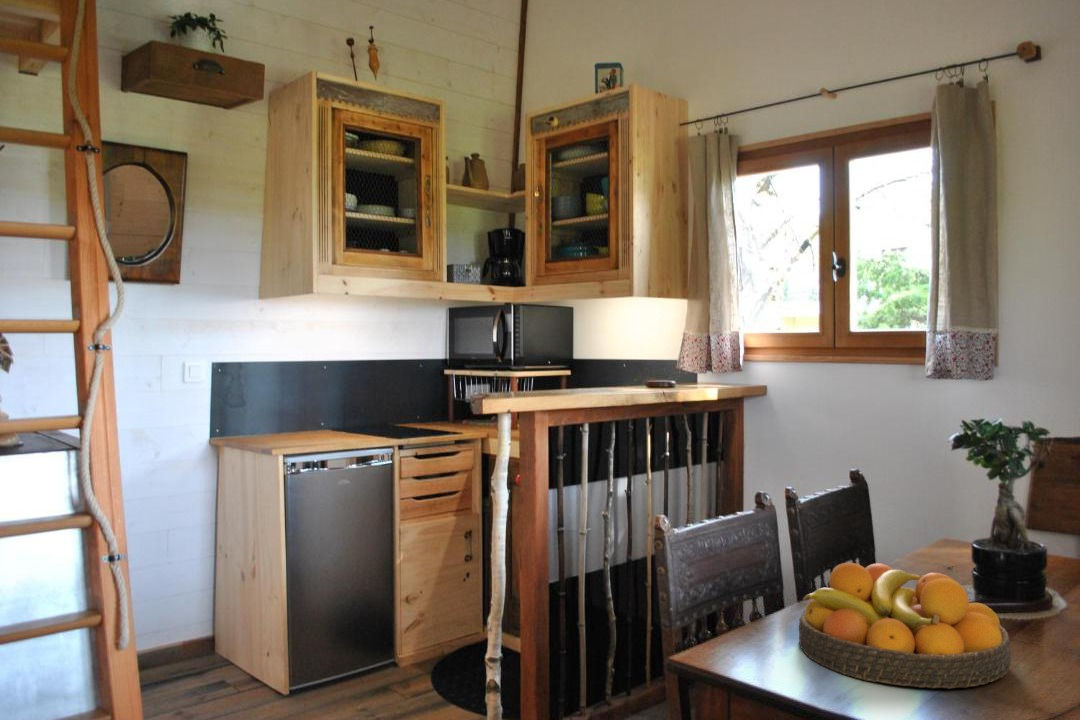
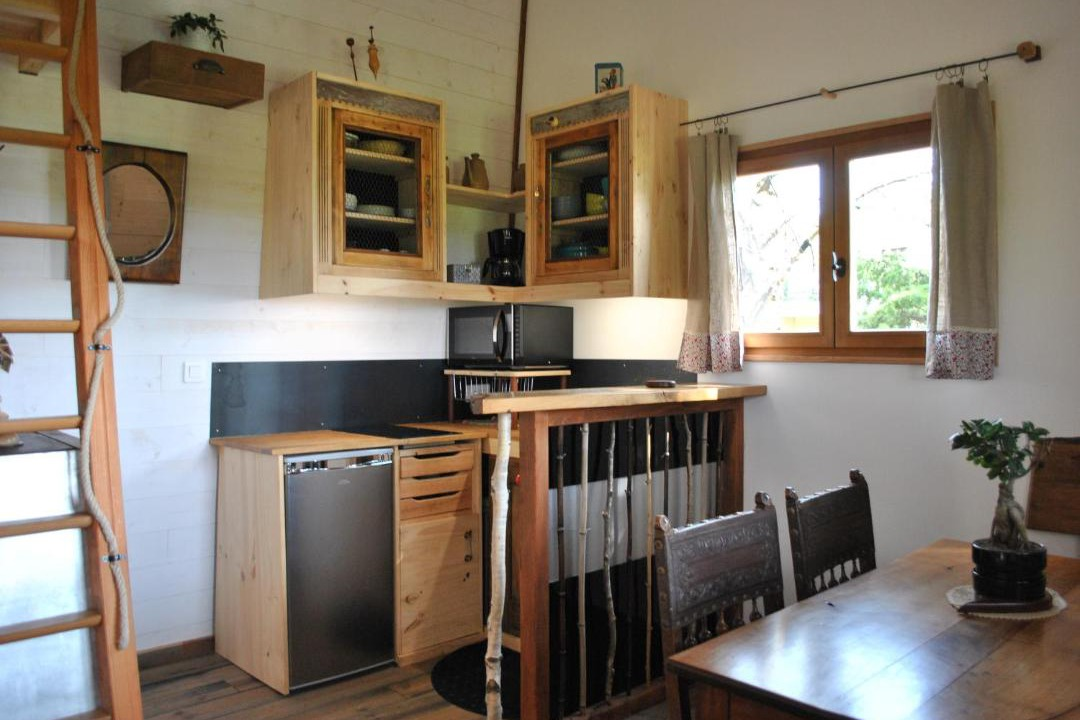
- fruit bowl (900, 610)
